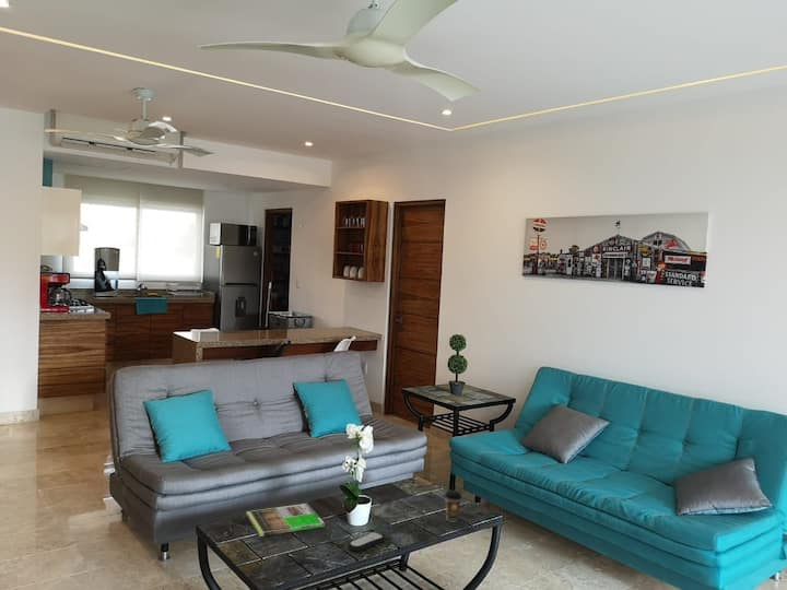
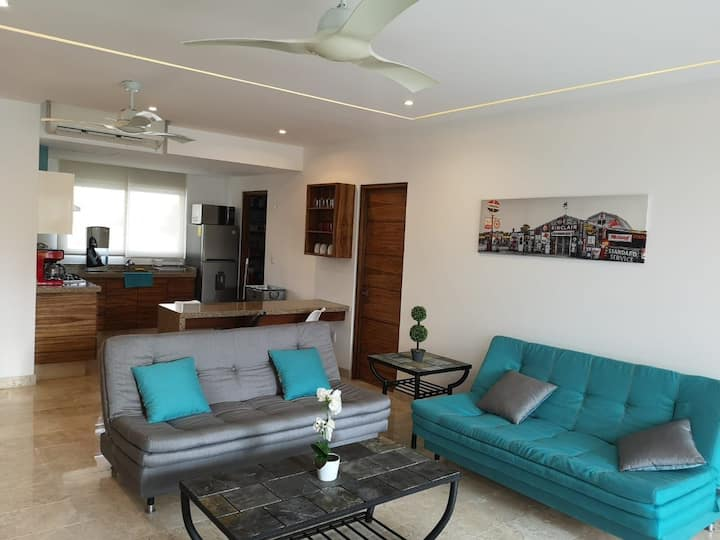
- remote control (365, 541)
- coffee cup (453, 506)
- magazine (284, 518)
